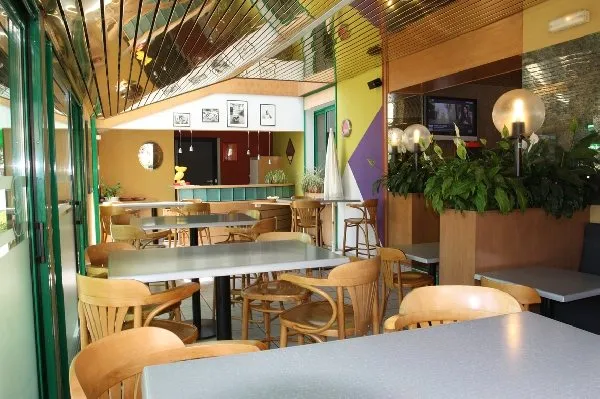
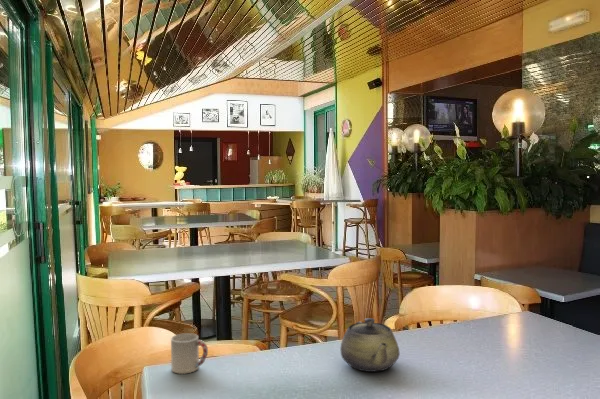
+ cup (190, 353)
+ teapot (370, 342)
